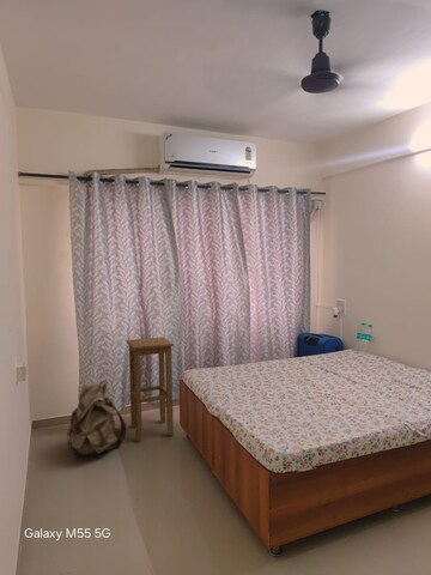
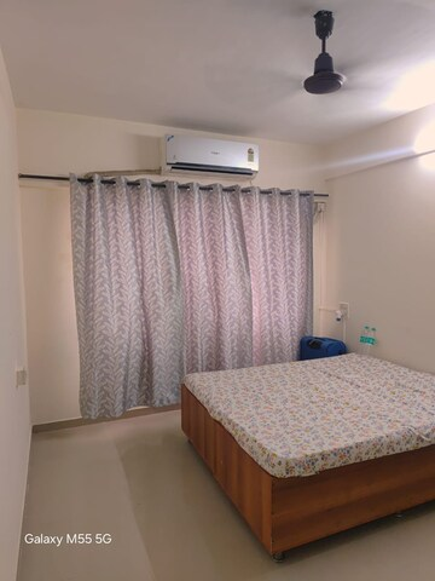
- backpack (96, 413)
- stool (150, 387)
